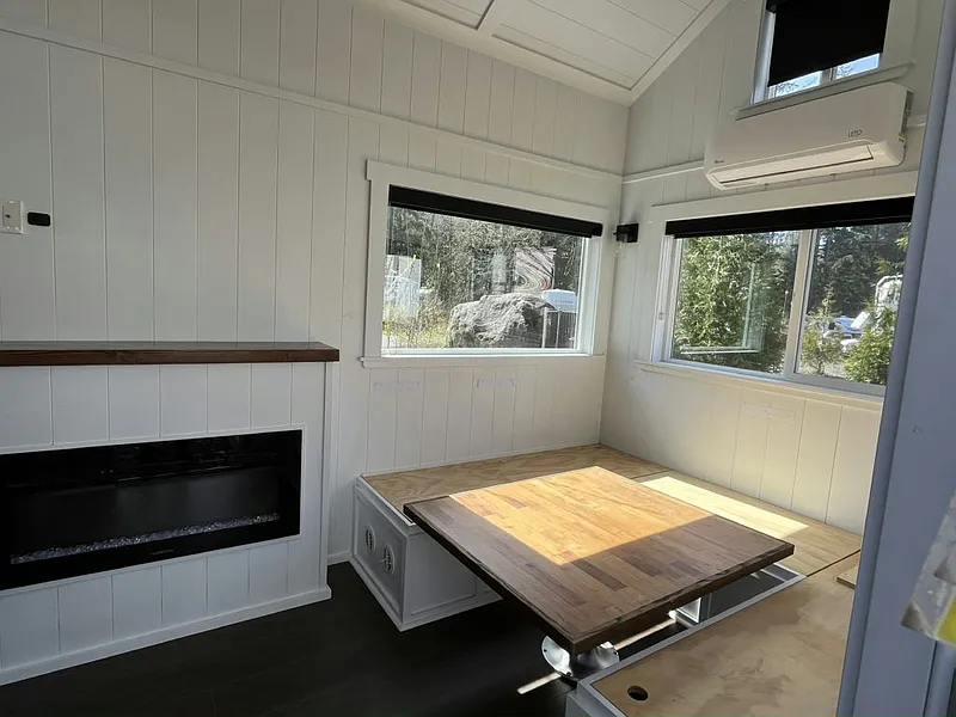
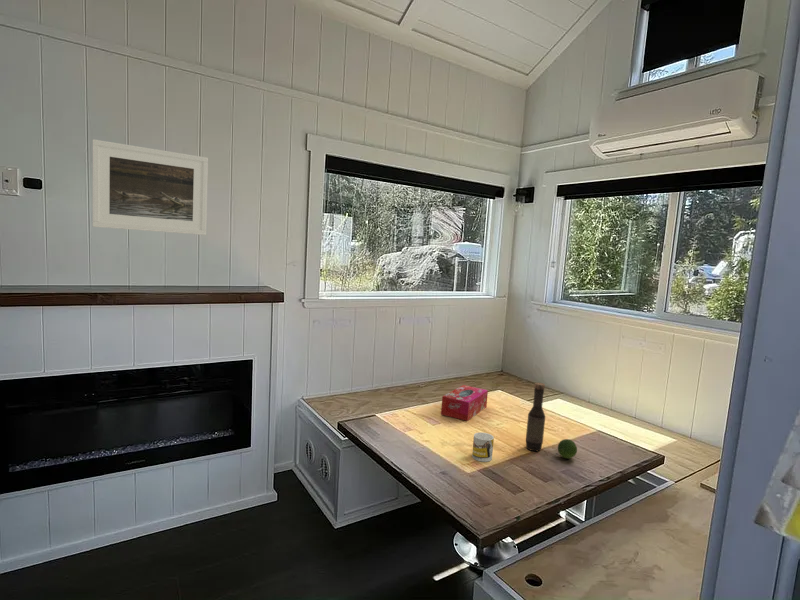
+ tissue box (465, 401)
+ fruit (567, 448)
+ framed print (153, 190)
+ mug (484, 445)
+ bottle (536, 416)
